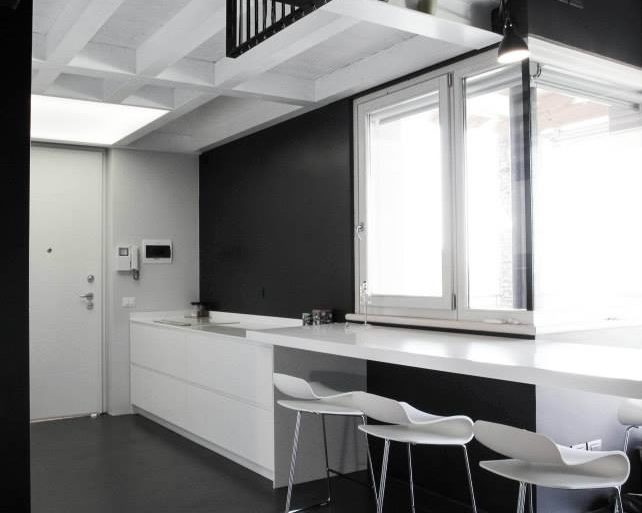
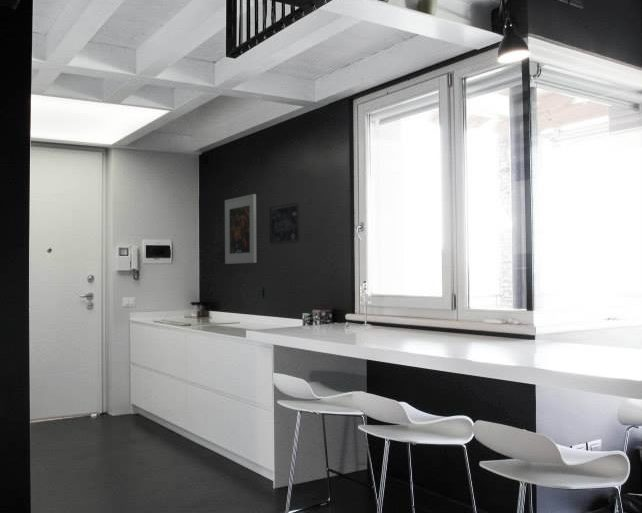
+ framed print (239, 230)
+ wall art (284, 224)
